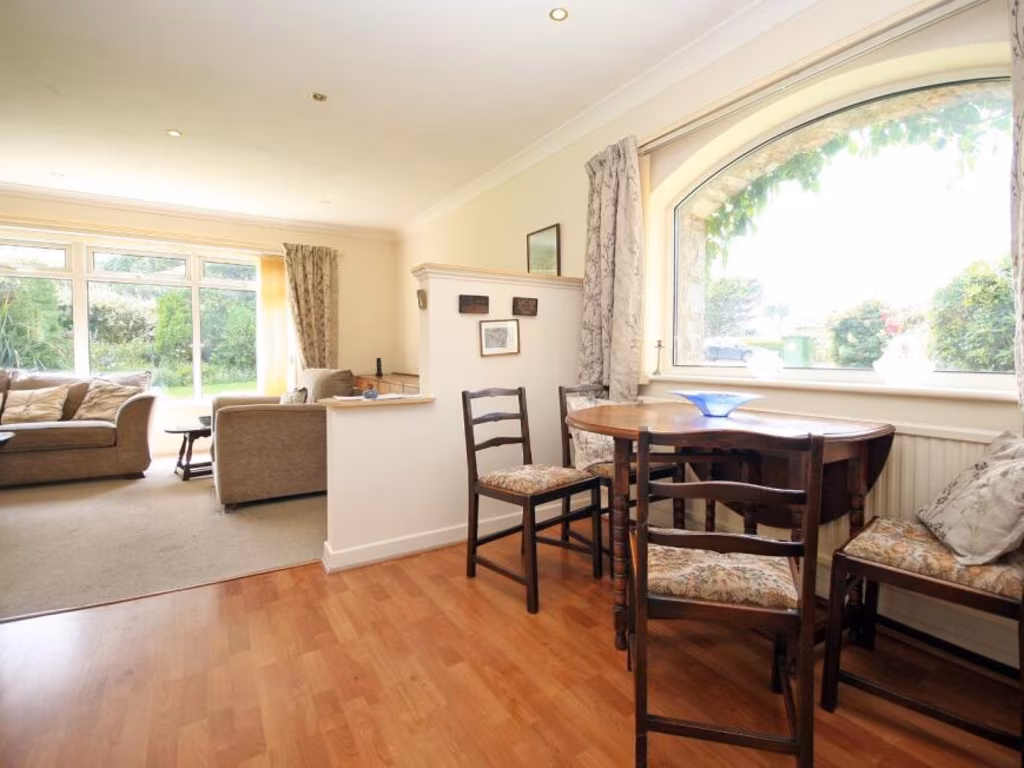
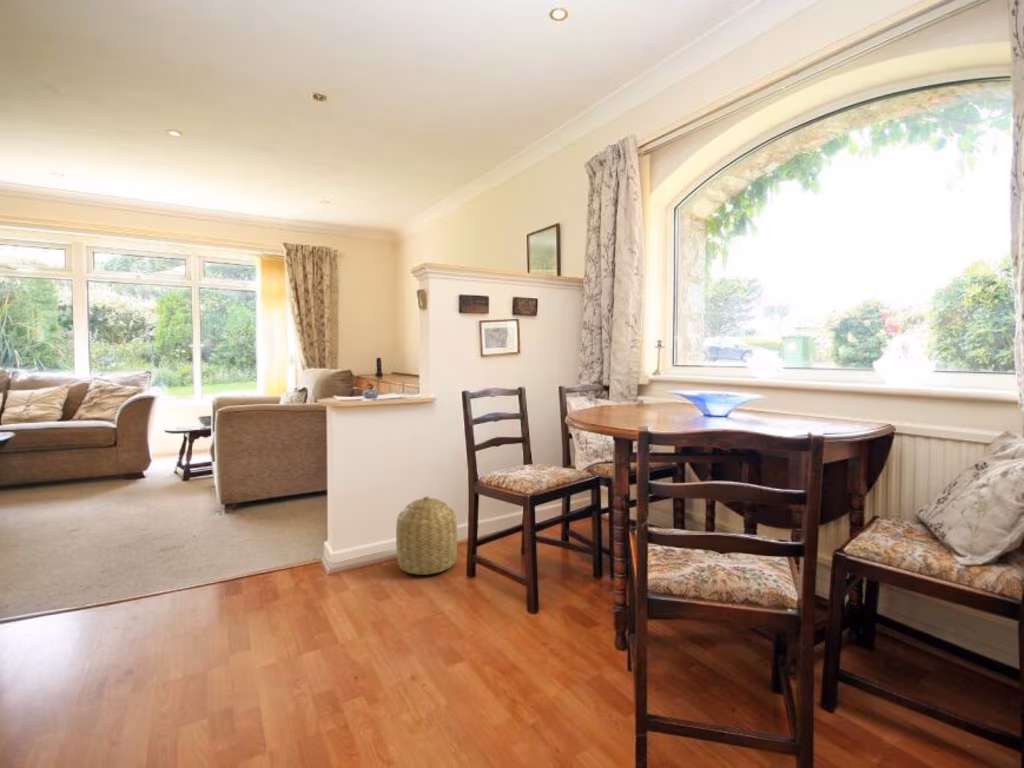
+ basket (426, 531)
